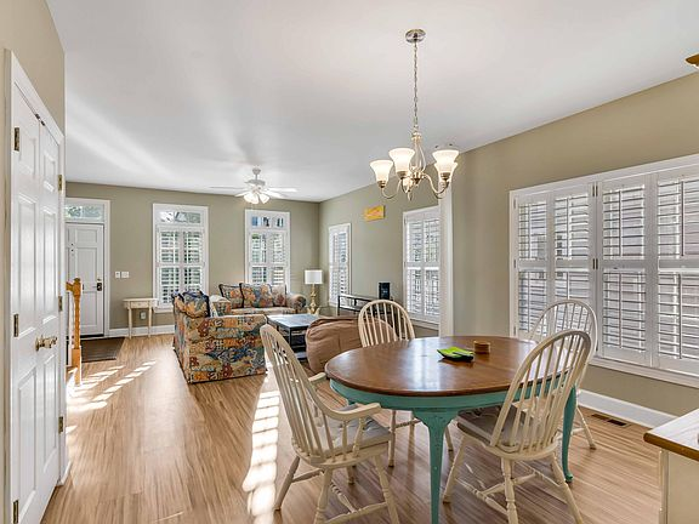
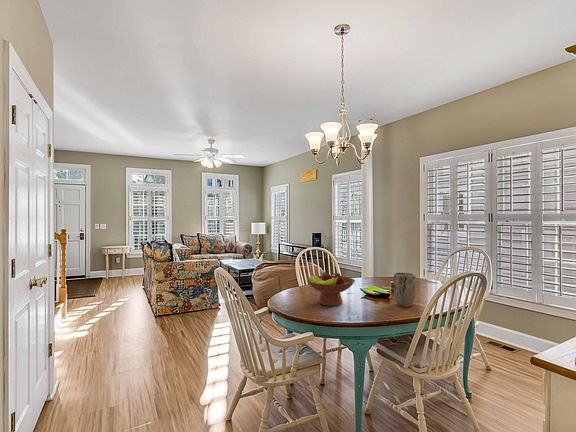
+ plant pot (404, 289)
+ fruit bowl (330, 286)
